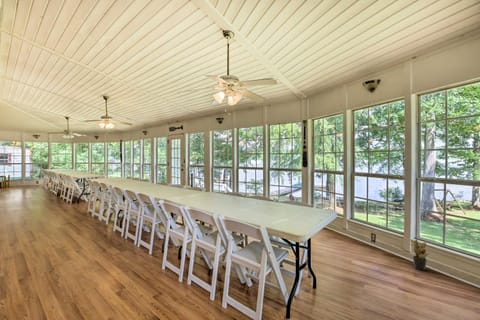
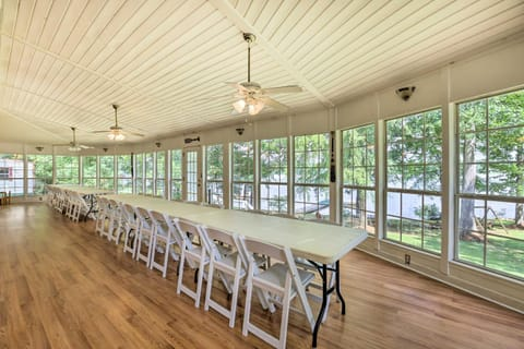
- potted plant (420, 253)
